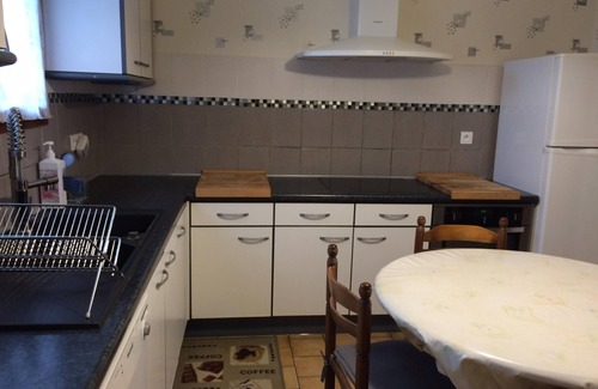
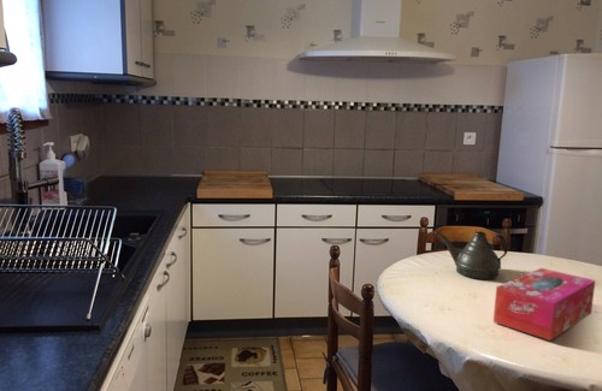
+ teapot (468, 251)
+ tissue box (545, 300)
